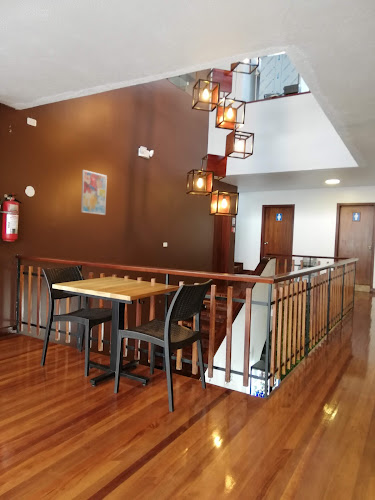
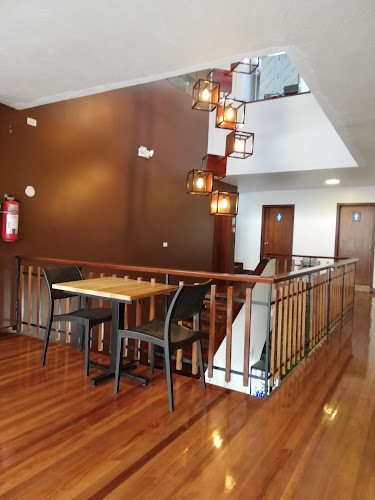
- wall art (94, 193)
